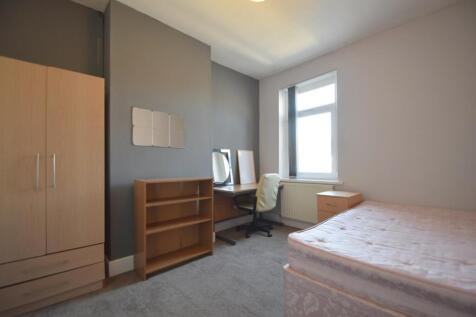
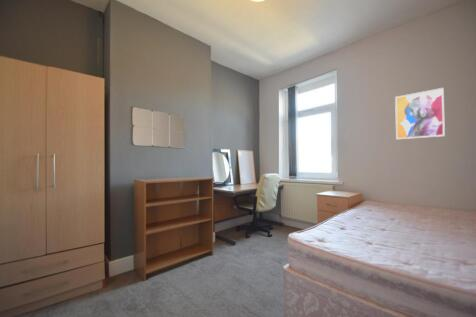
+ wall art (418, 115)
